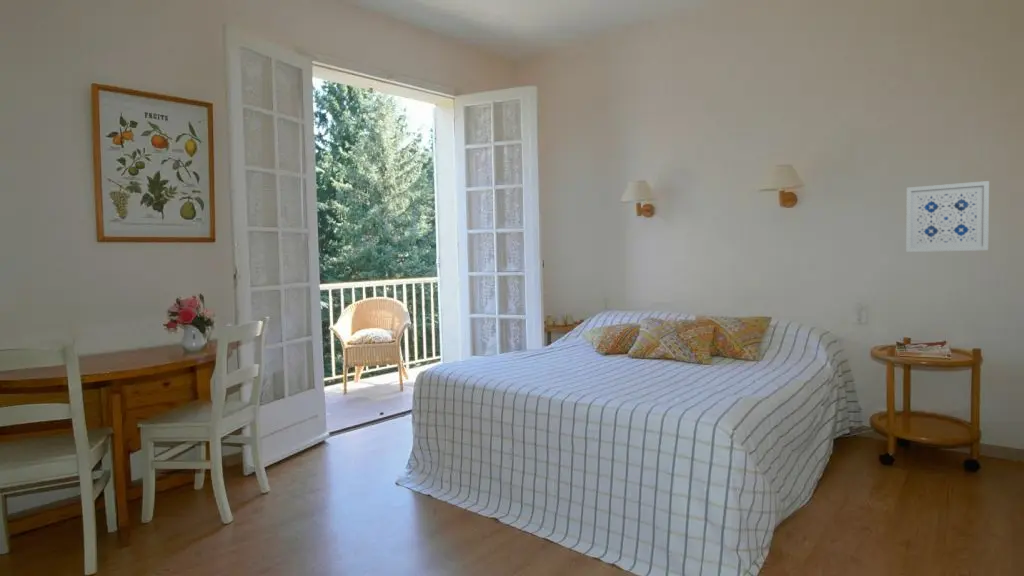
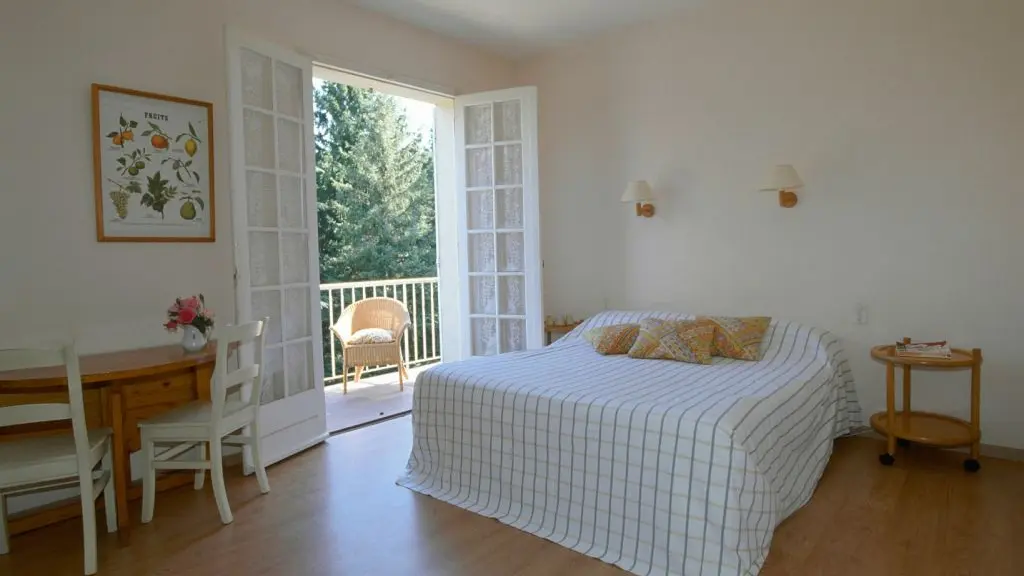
- wall art (946, 217)
